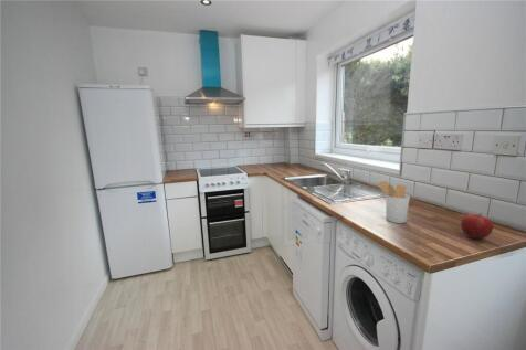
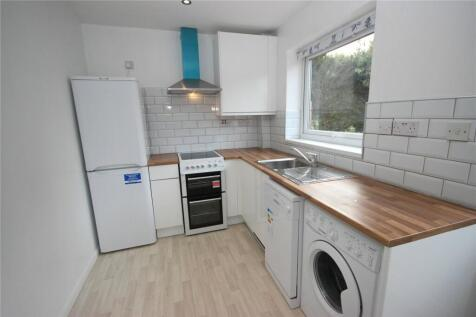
- utensil holder (391, 200)
- fruit (476, 225)
